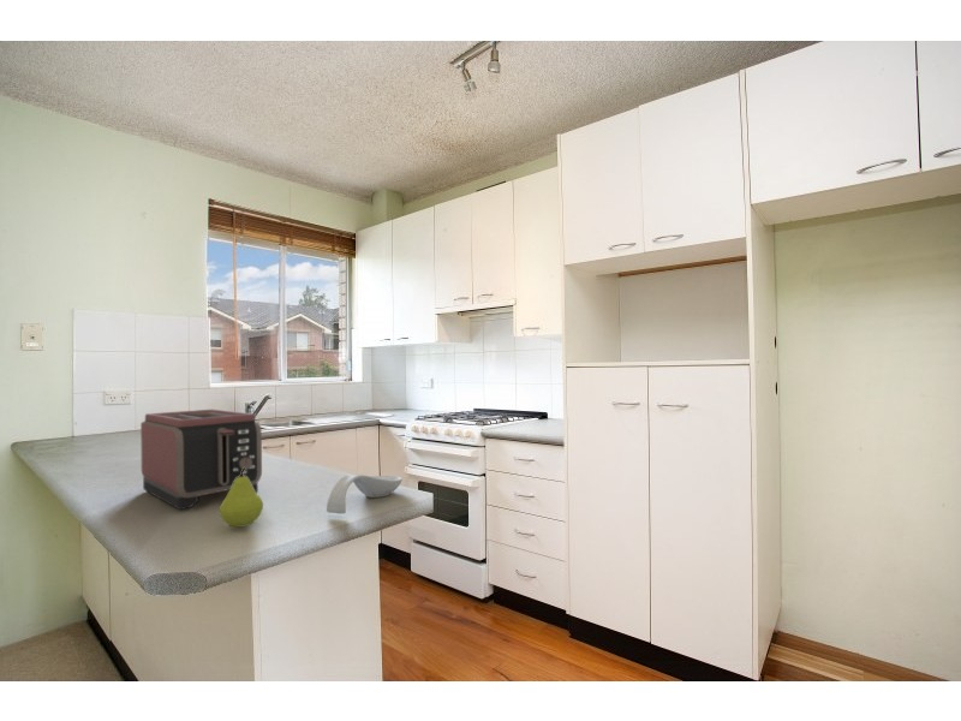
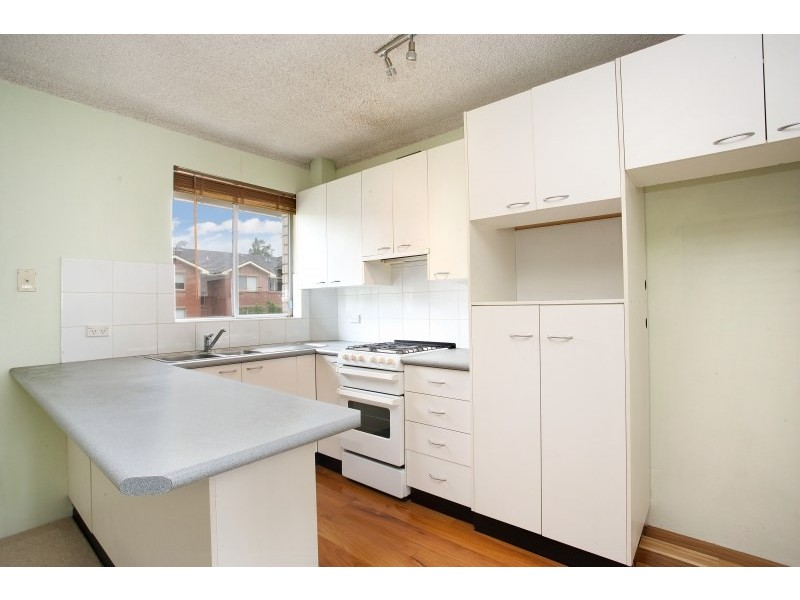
- fruit (241, 496)
- spoon rest (365, 484)
- toaster (202, 453)
